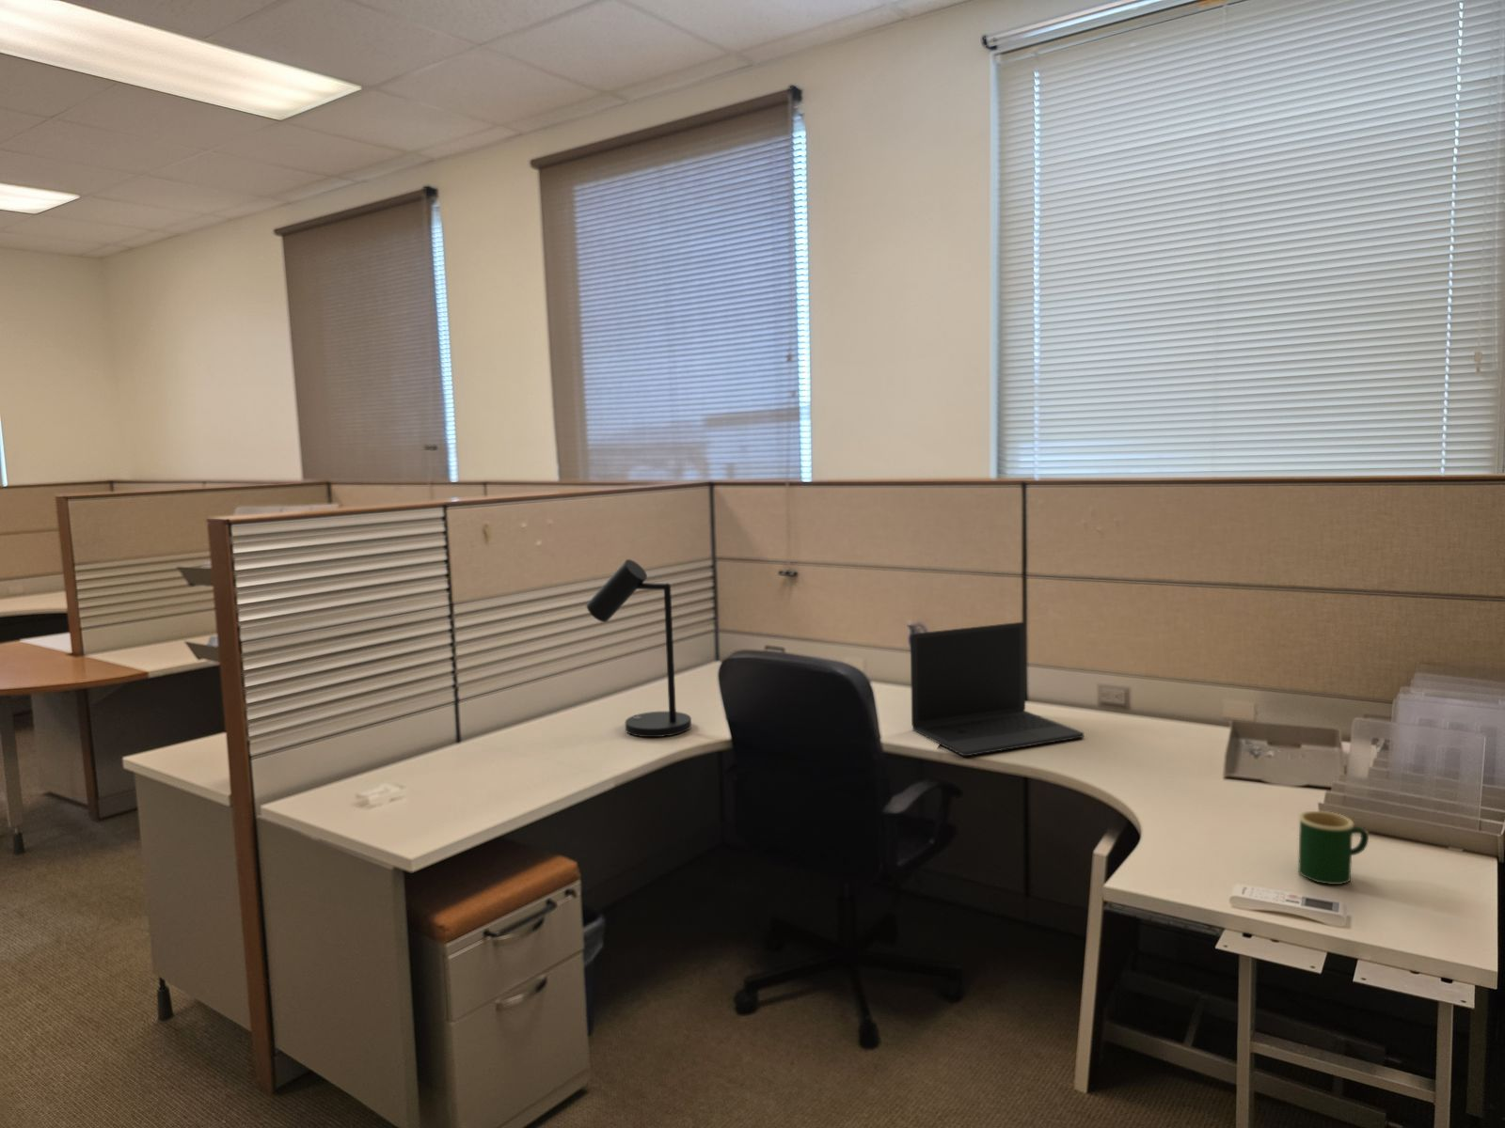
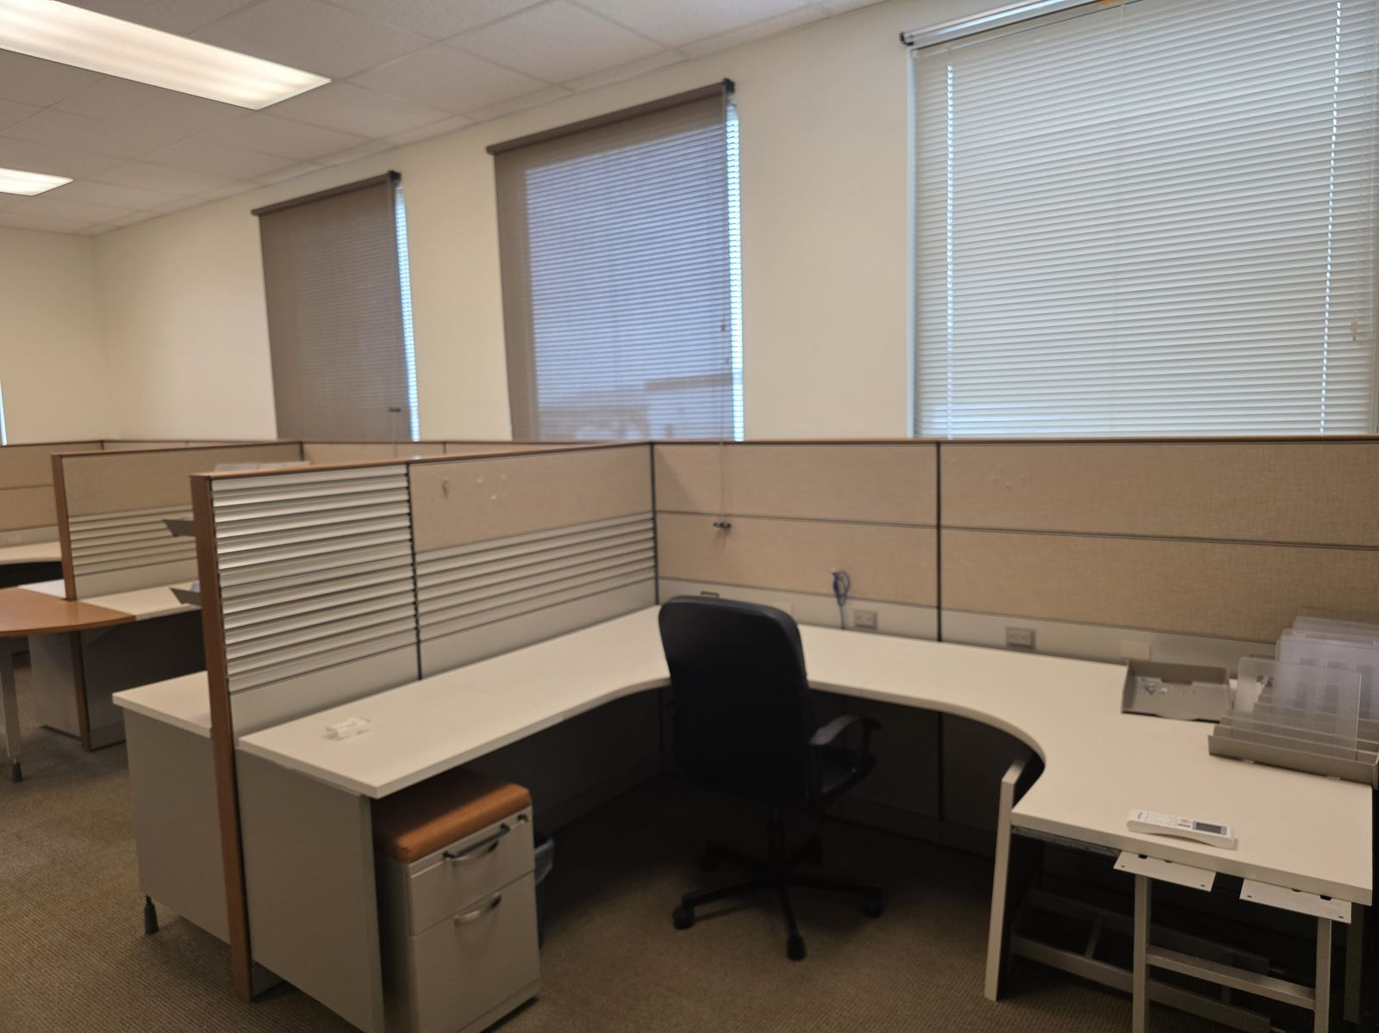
- desk lamp (666, 643)
- laptop (997, 685)
- mug (1334, 846)
